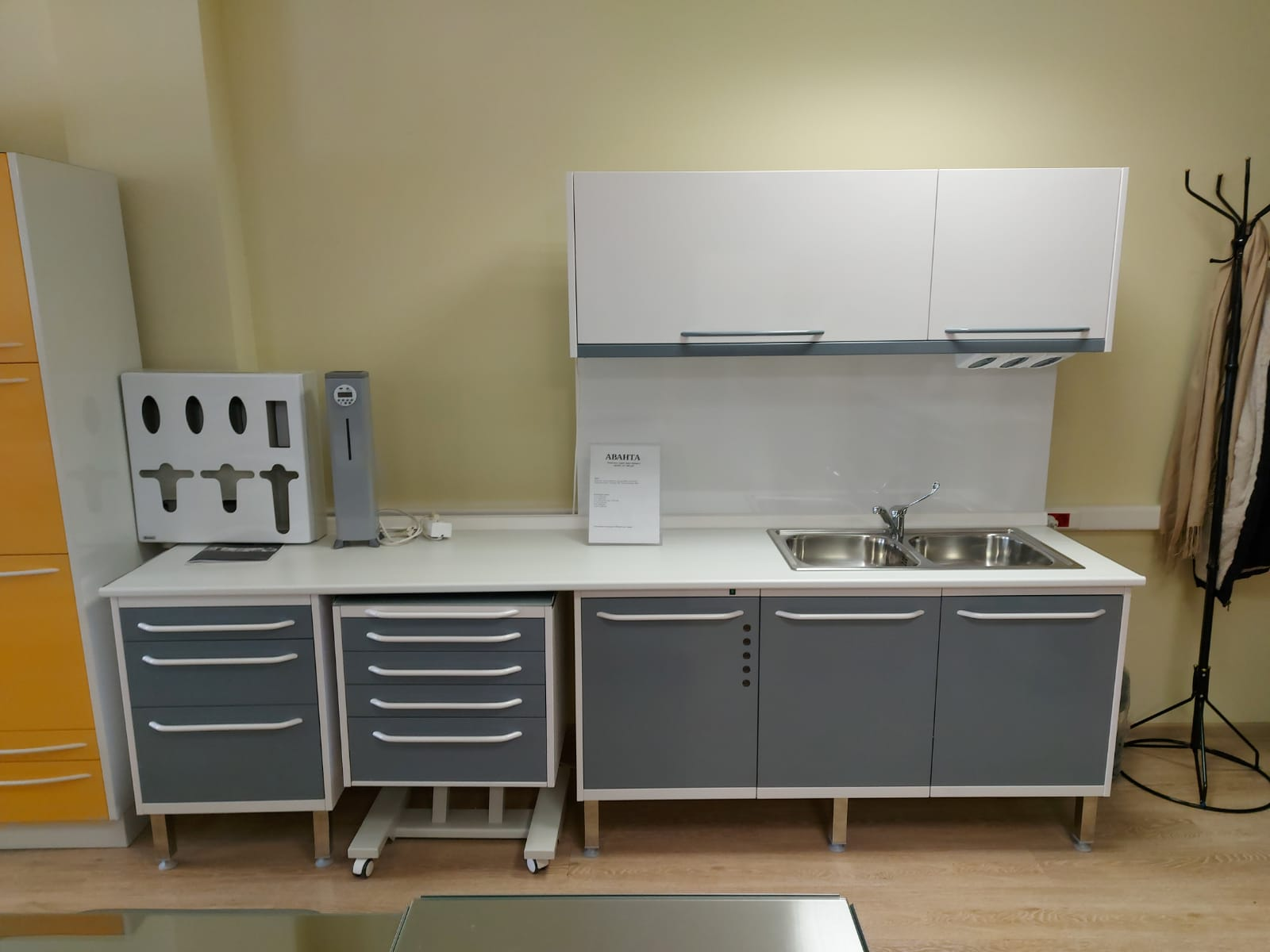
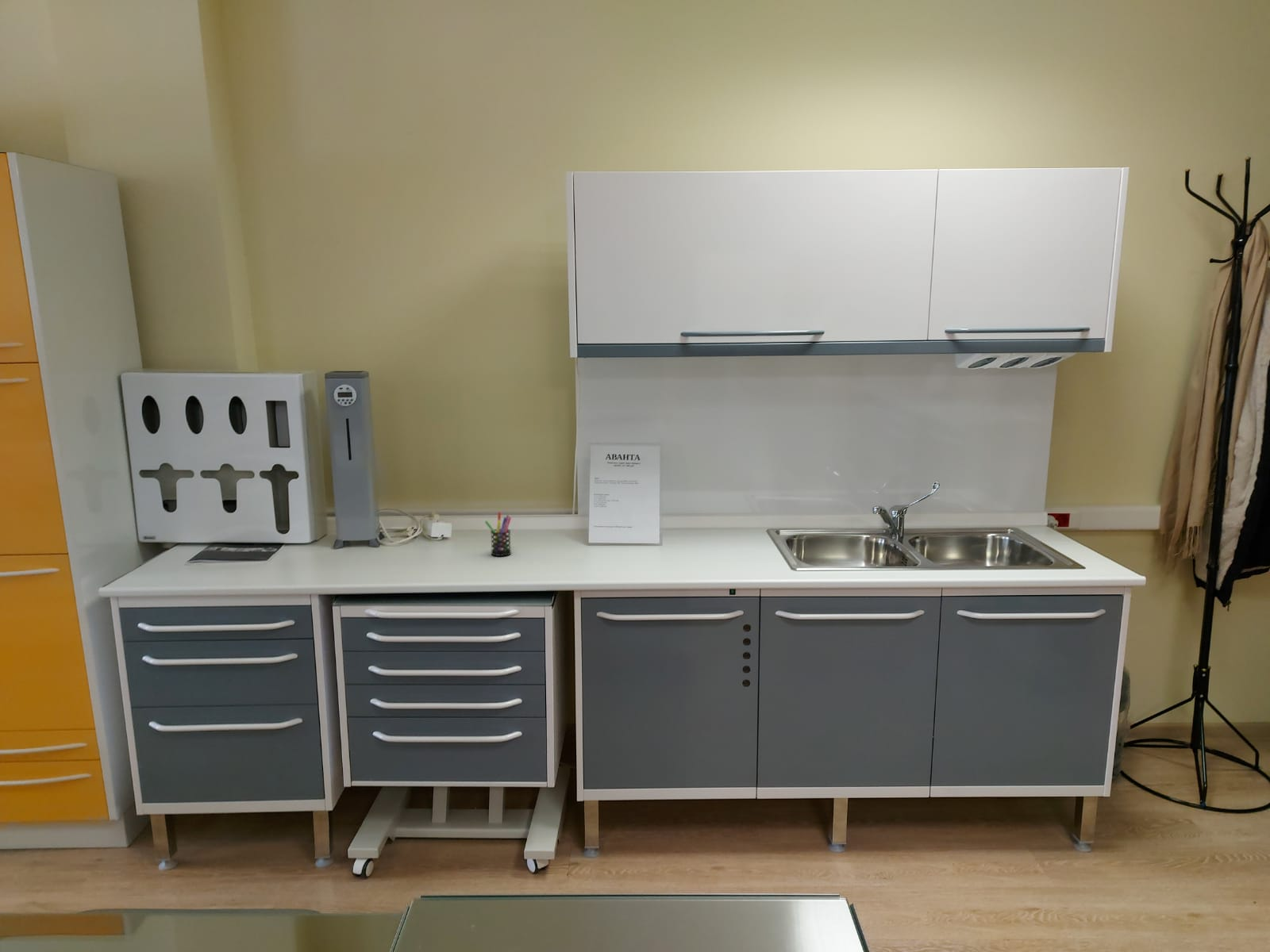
+ pen holder (498, 533)
